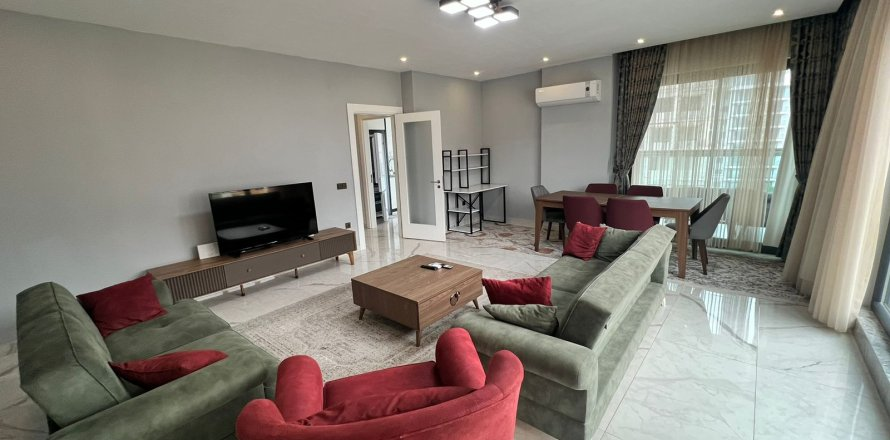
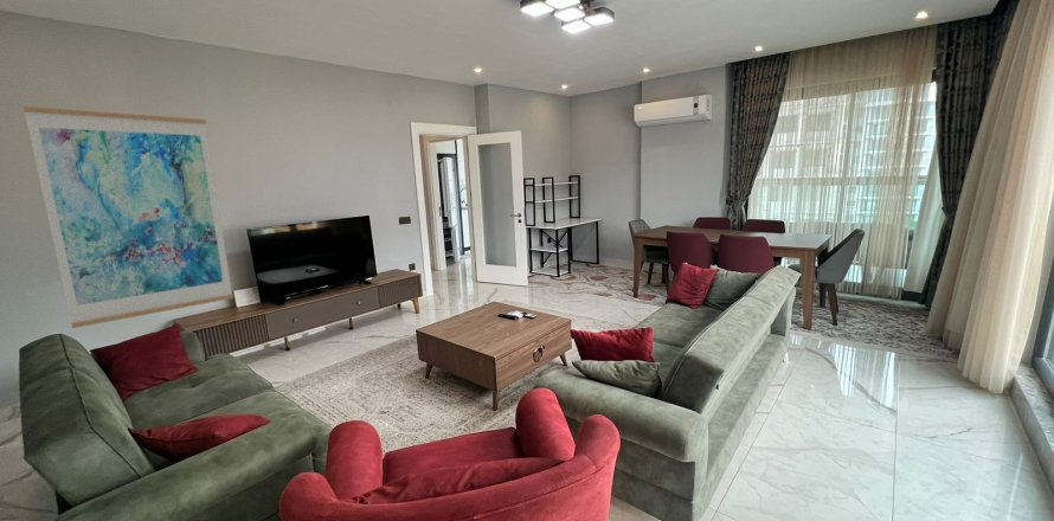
+ wall art (142, 216)
